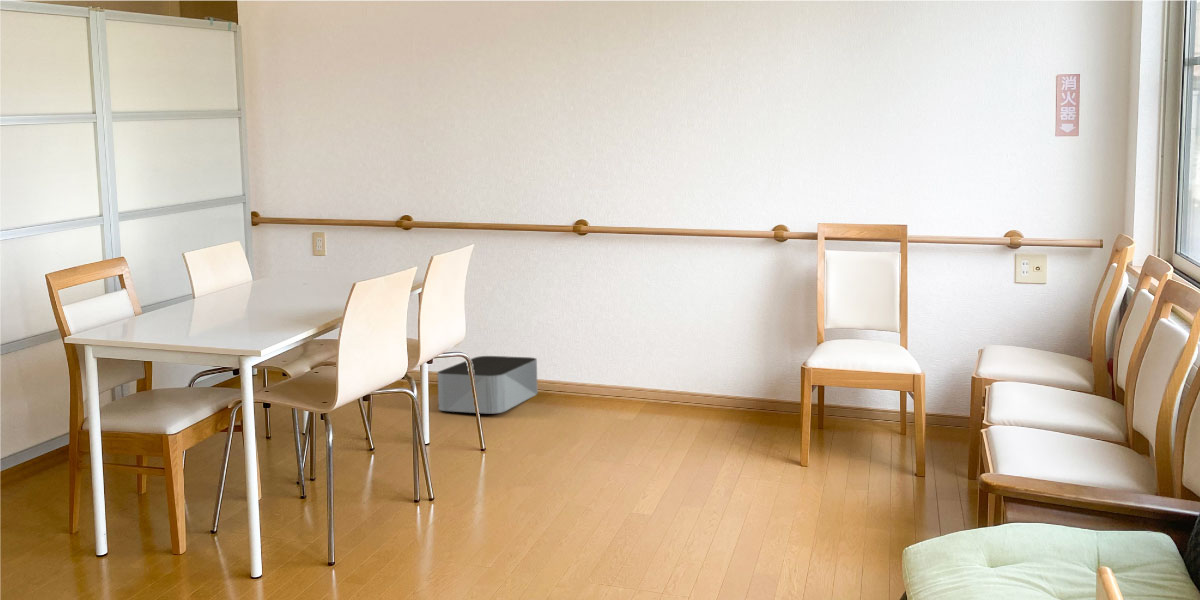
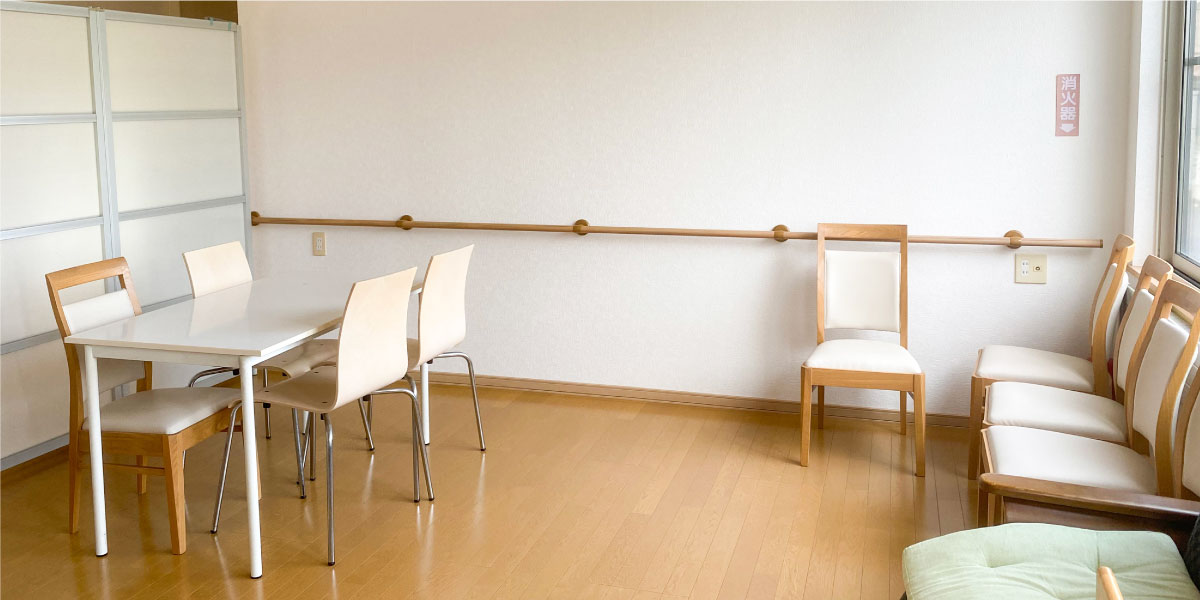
- storage bin (489, 383)
